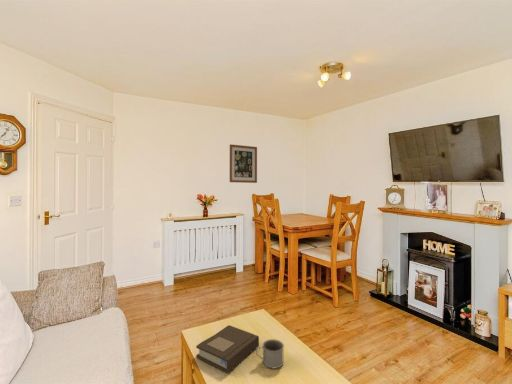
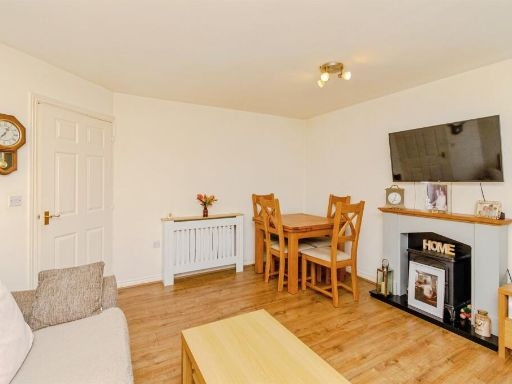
- mug (271, 353)
- wall art (243, 164)
- book (228, 346)
